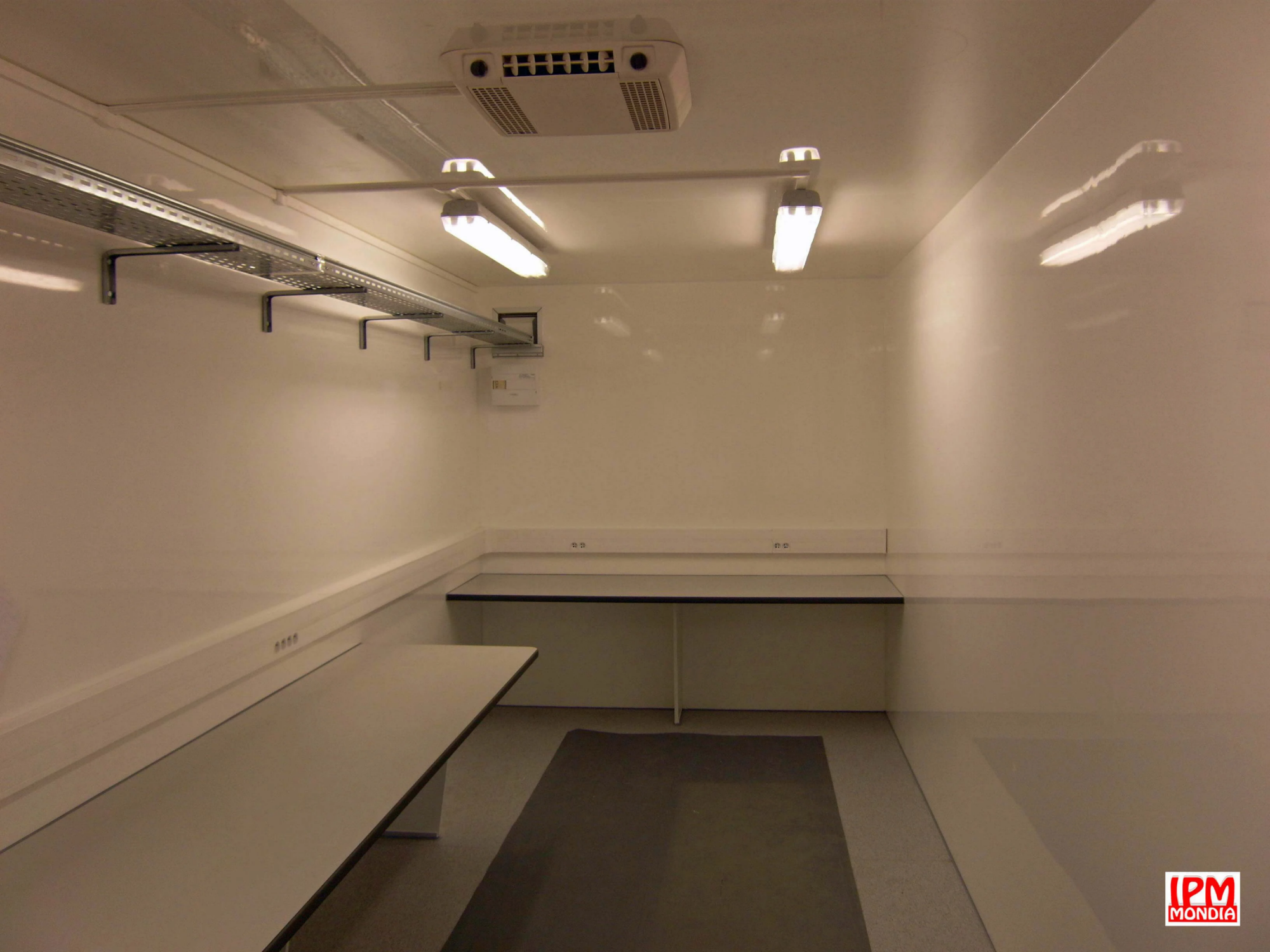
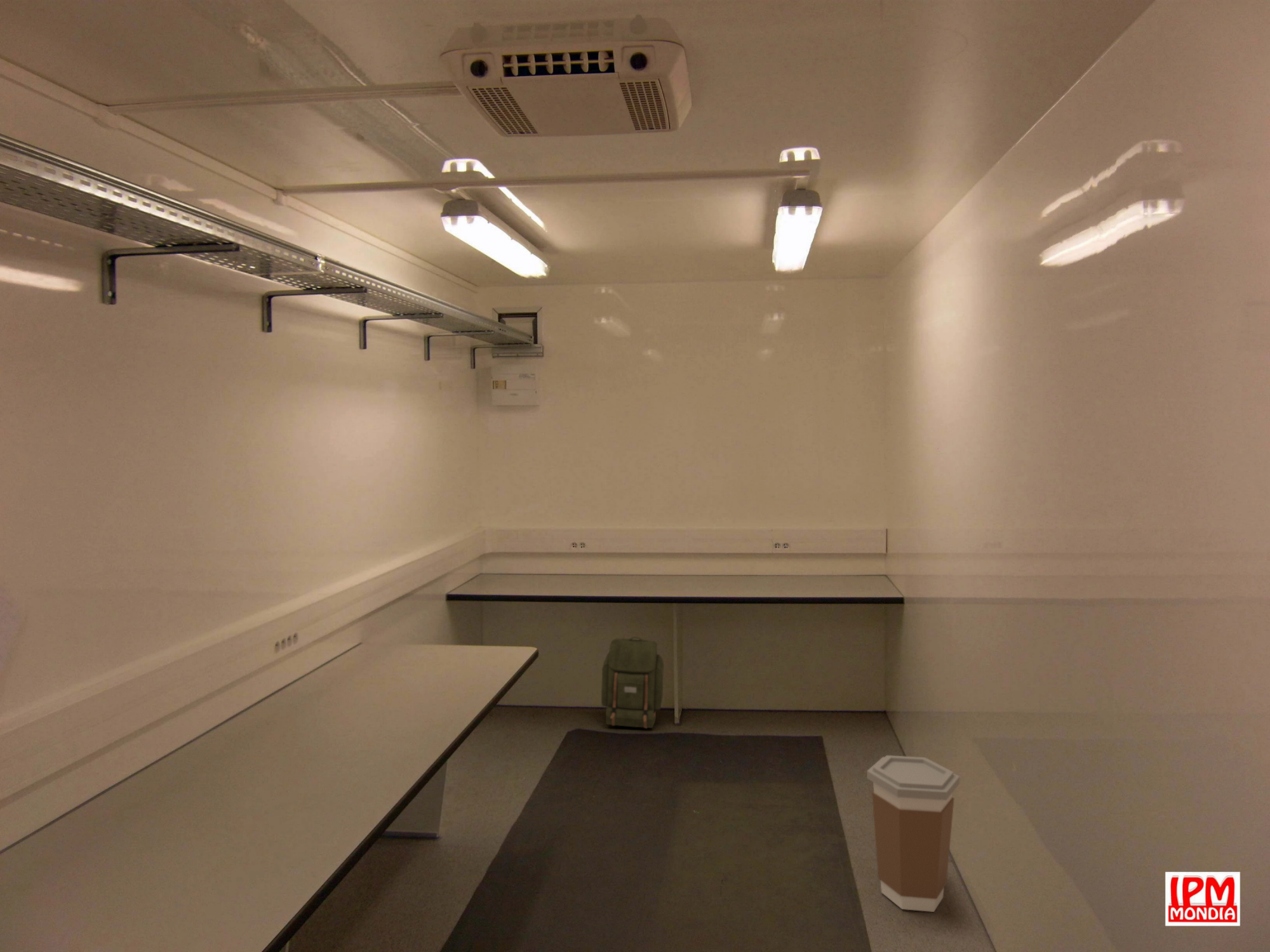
+ backpack (633, 679)
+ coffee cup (912, 832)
